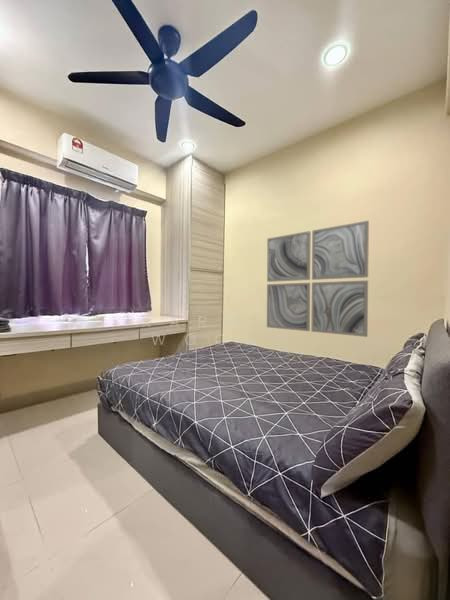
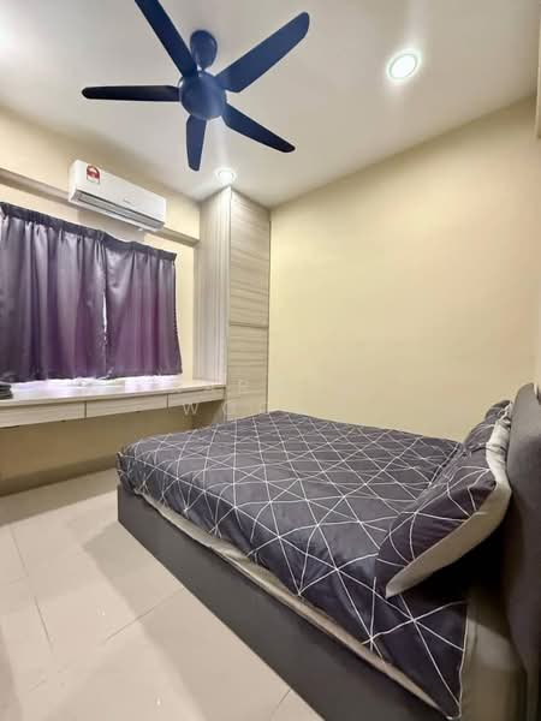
- wall art (312, 279)
